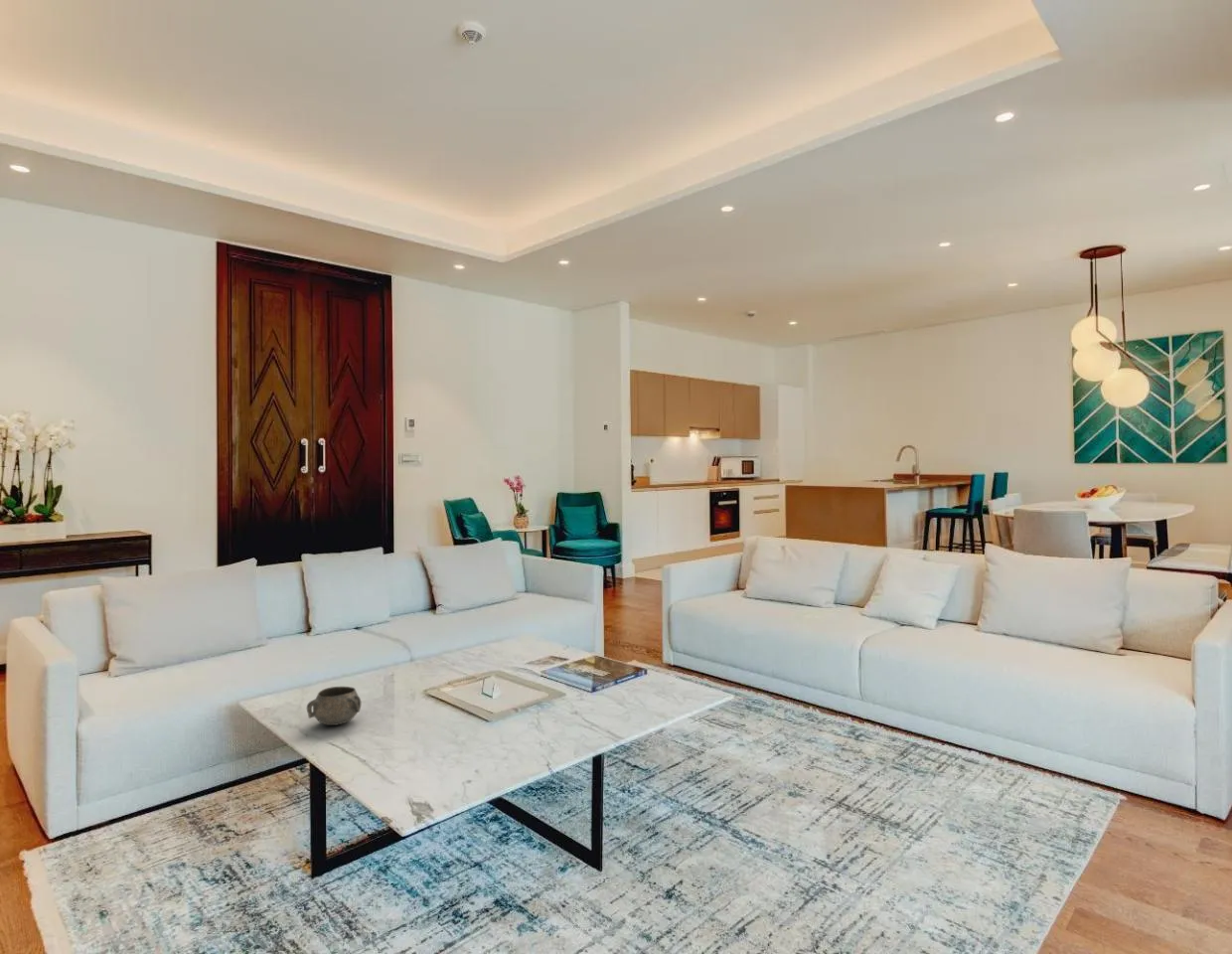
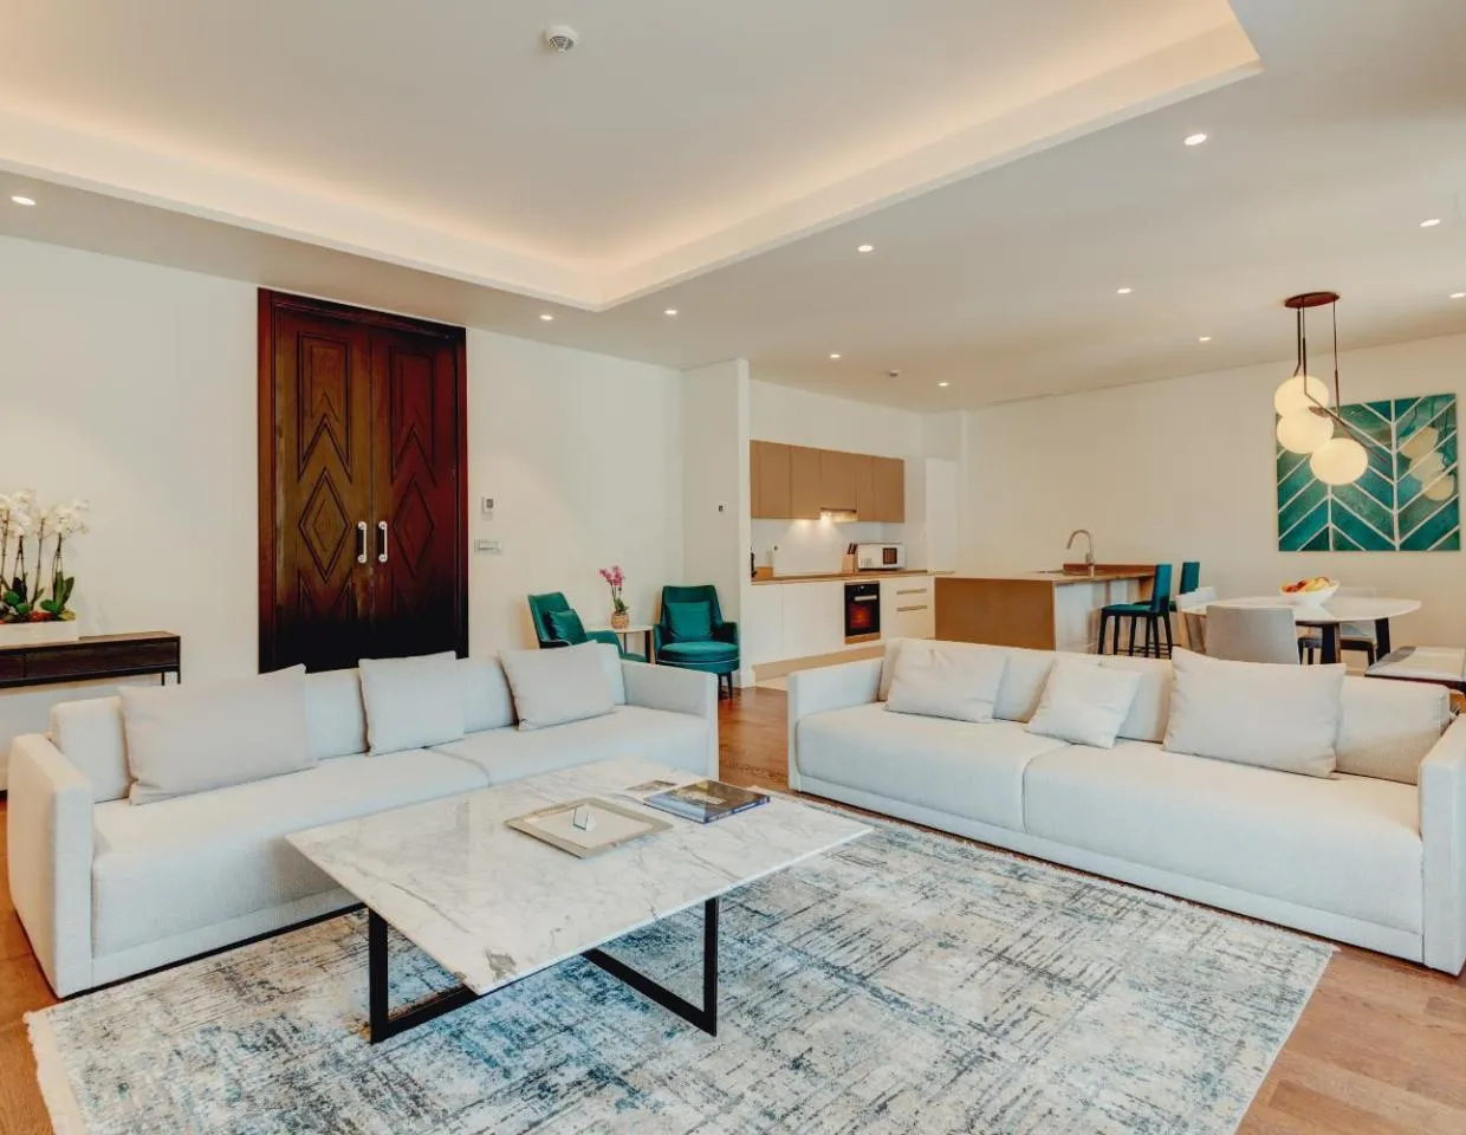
- decorative bowl (334, 706)
